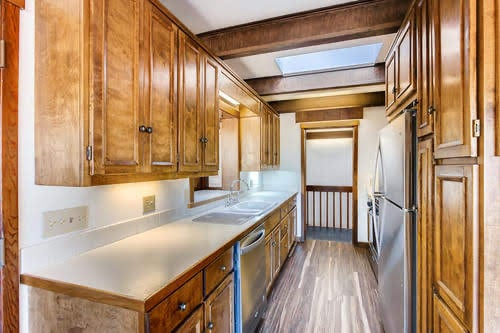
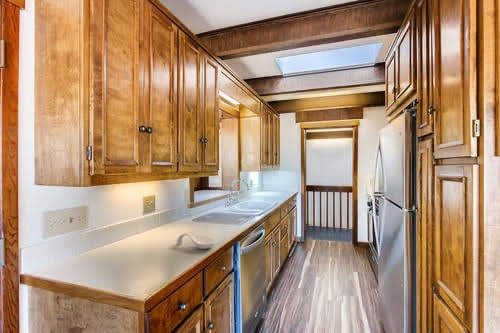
+ spoon rest (195, 240)
